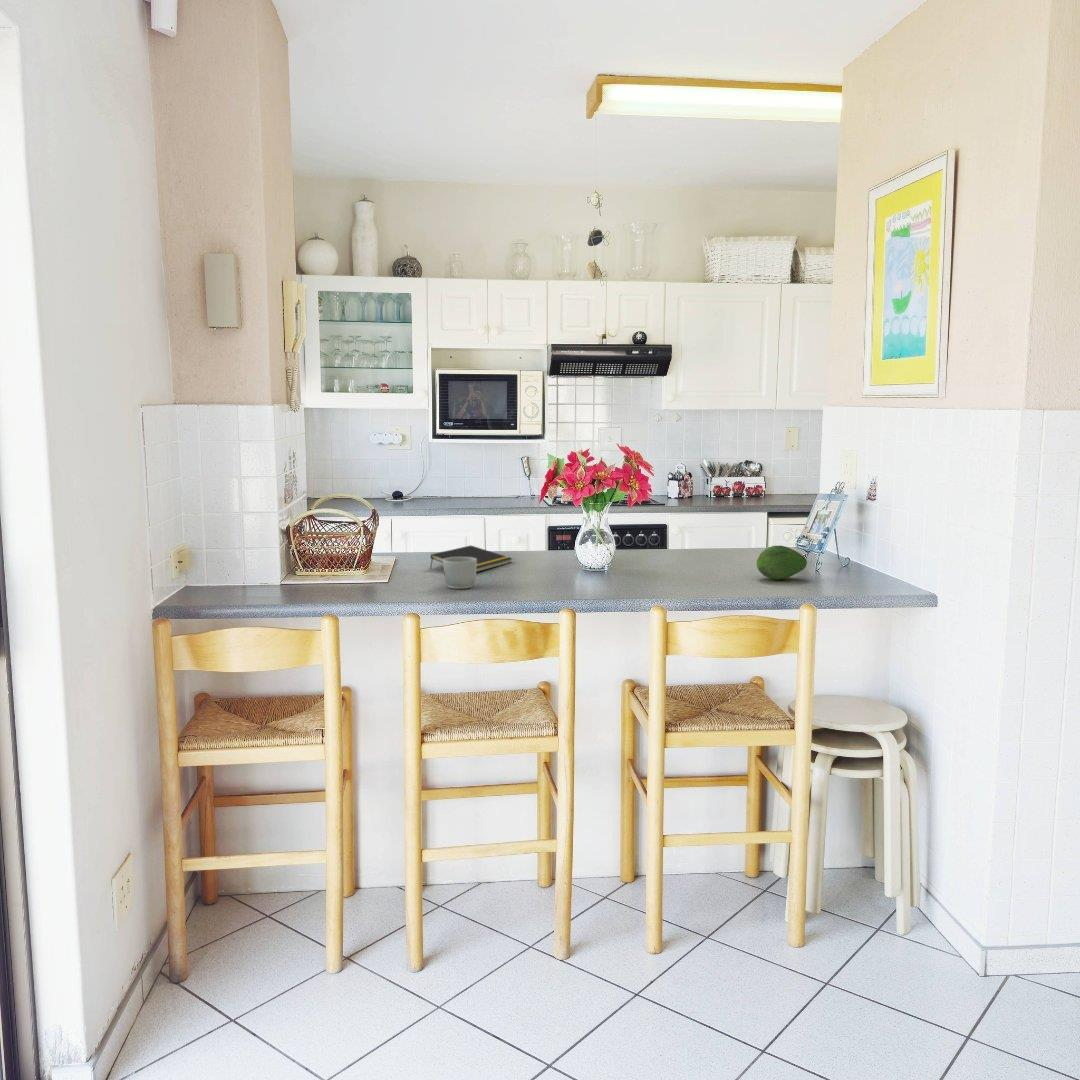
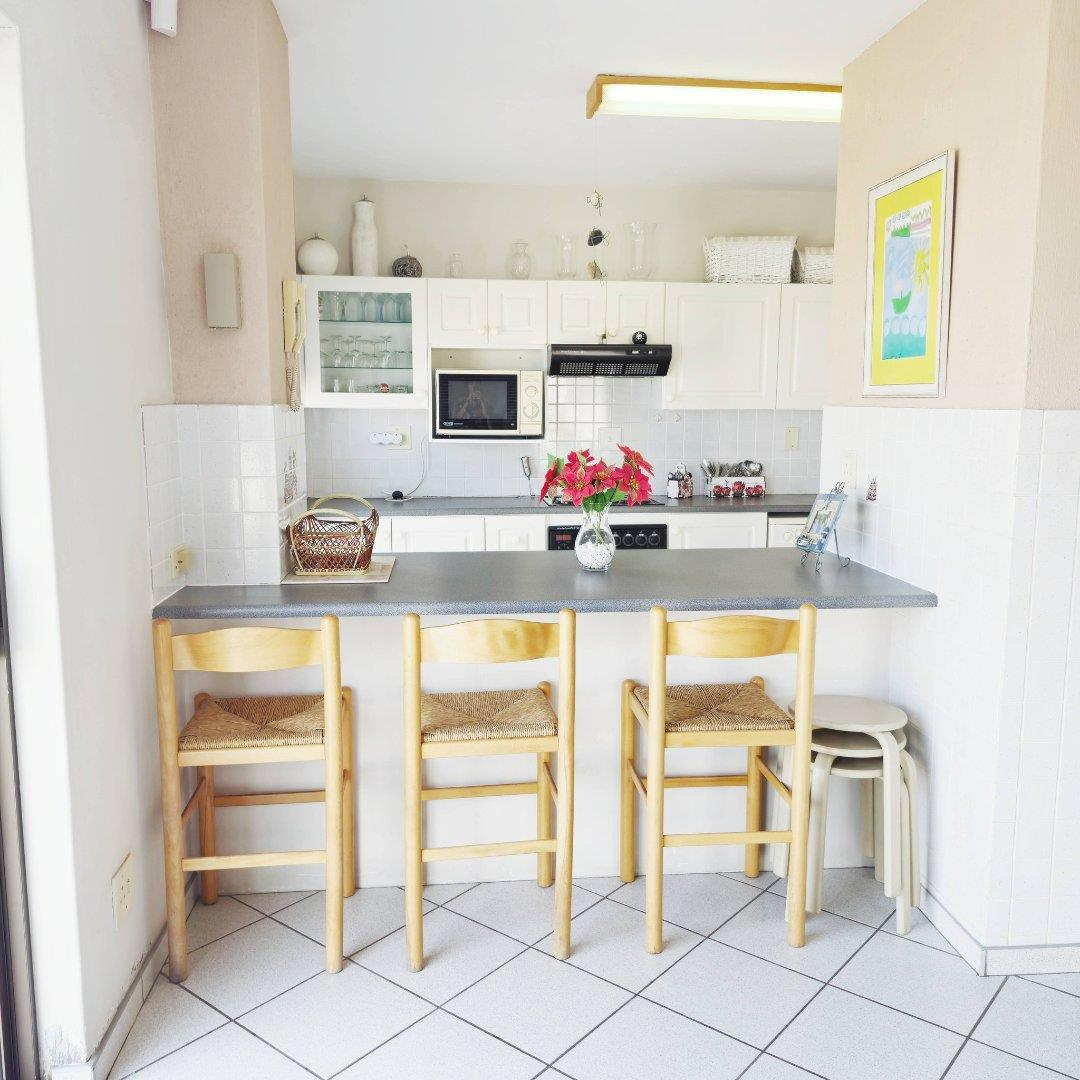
- mug (459, 572)
- fruit (782, 562)
- notepad (472, 557)
